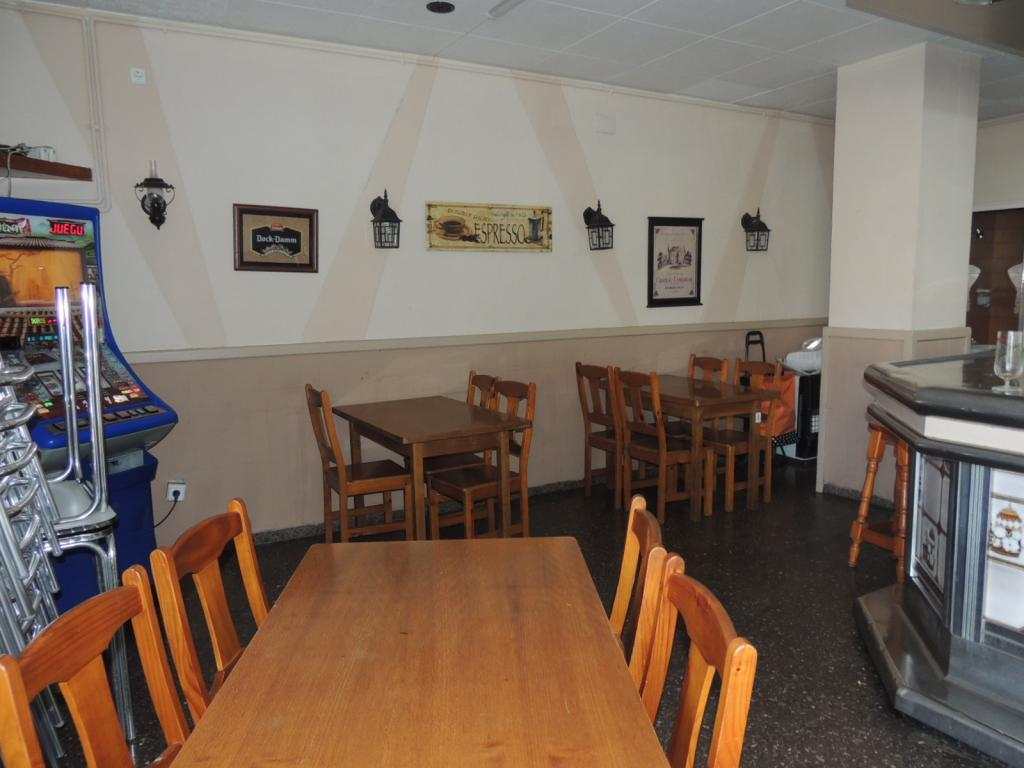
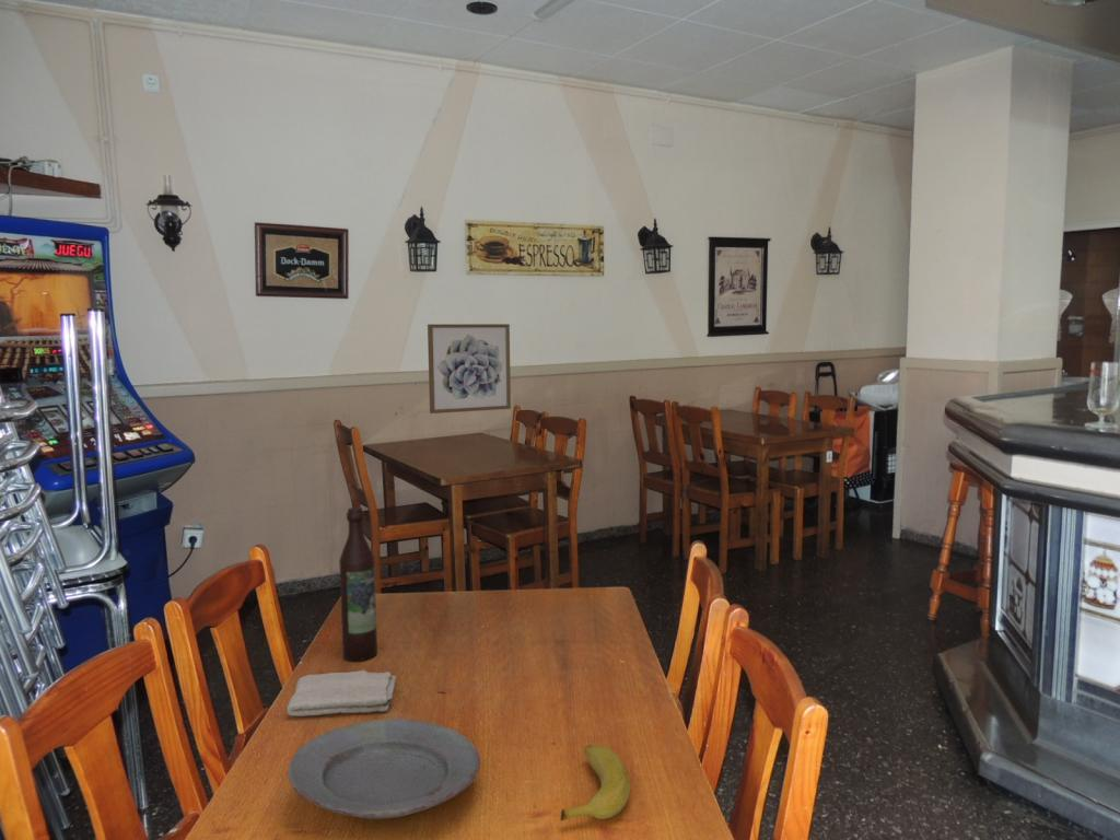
+ wall art (470, 368)
+ plate (386, 775)
+ washcloth (343, 692)
+ wine bottle (358, 582)
+ banana (598, 777)
